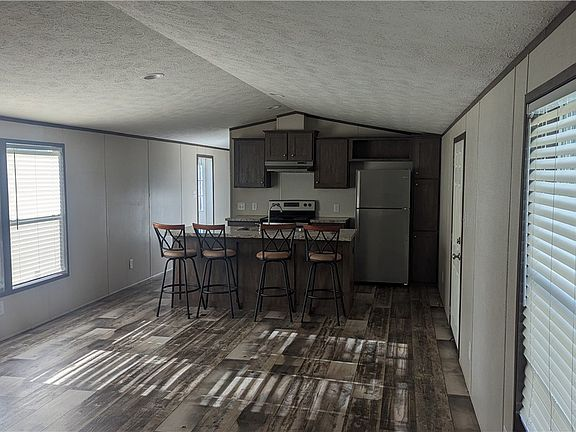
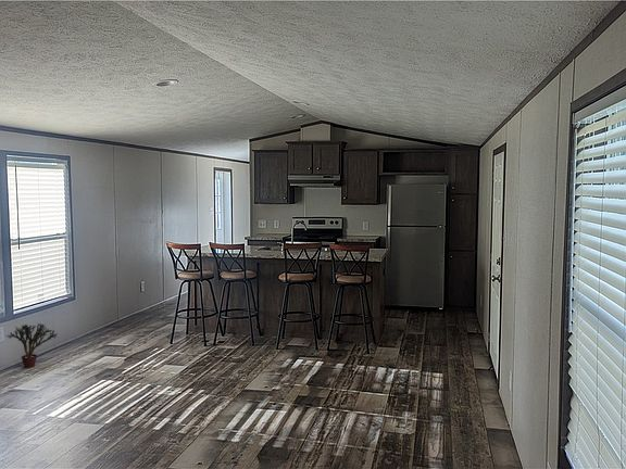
+ potted plant (29, 344)
